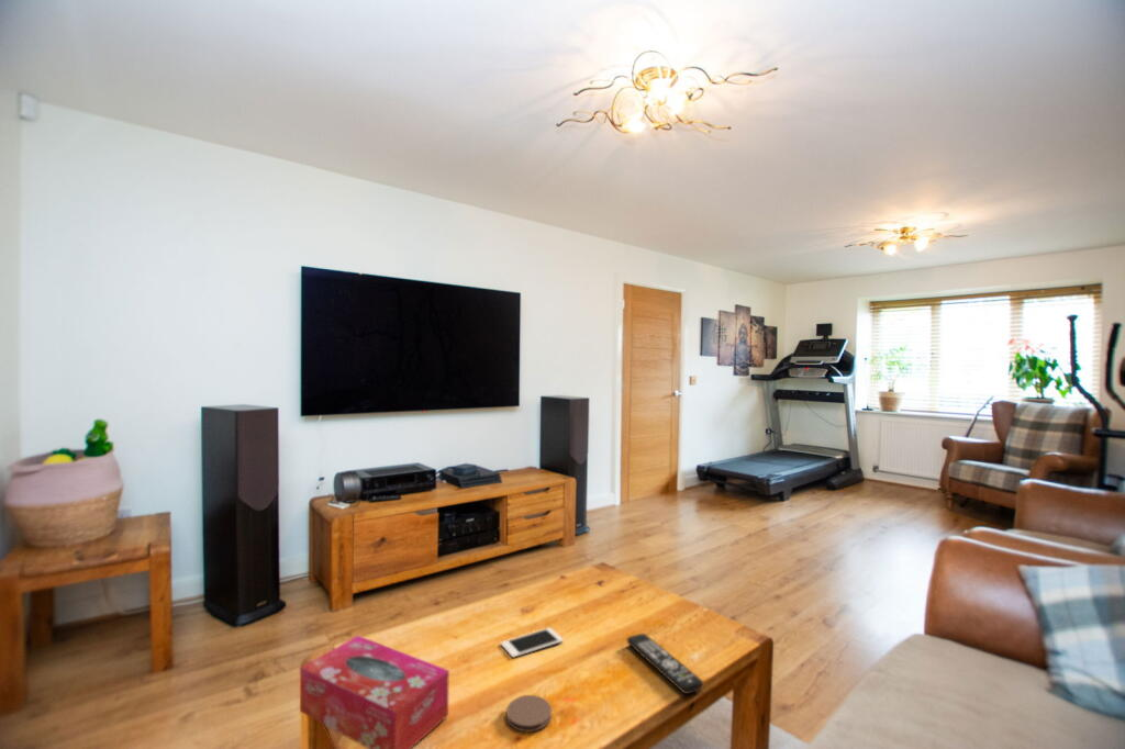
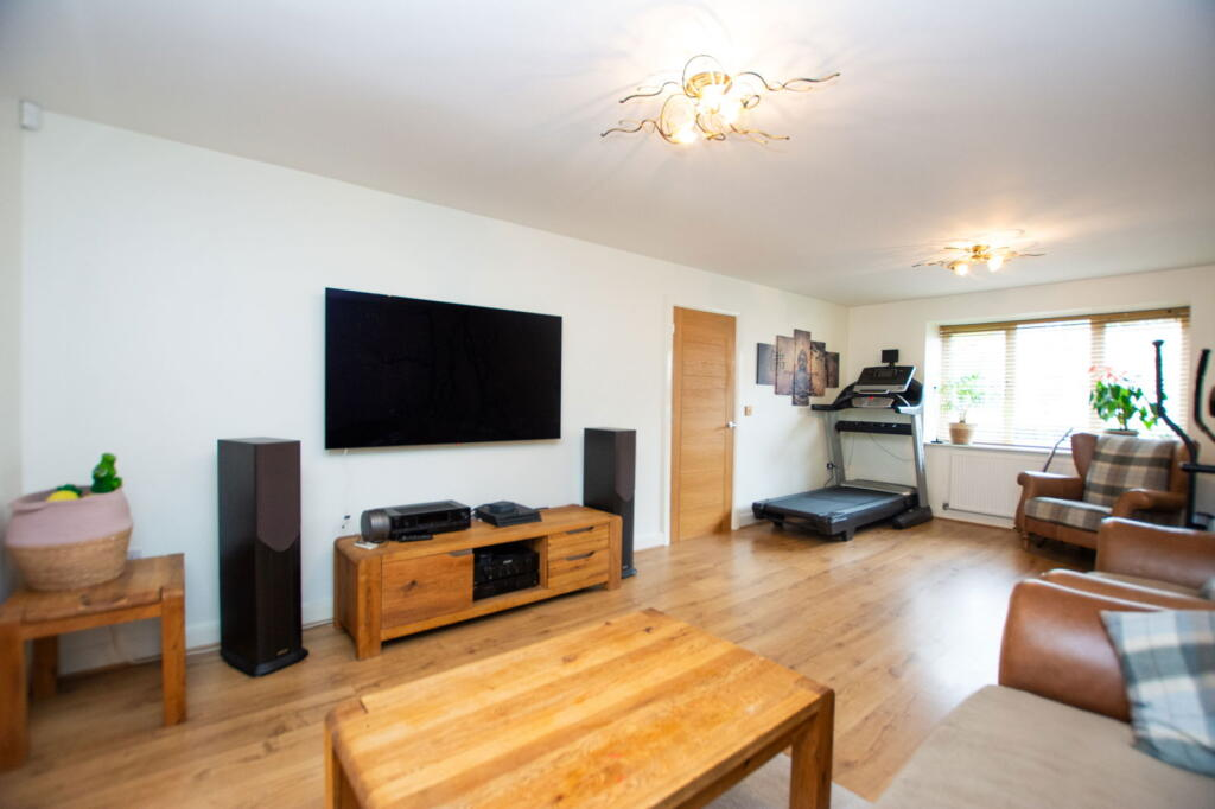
- remote control (661, 661)
- coaster (528, 713)
- tissue box (374, 691)
- cell phone (532, 641)
